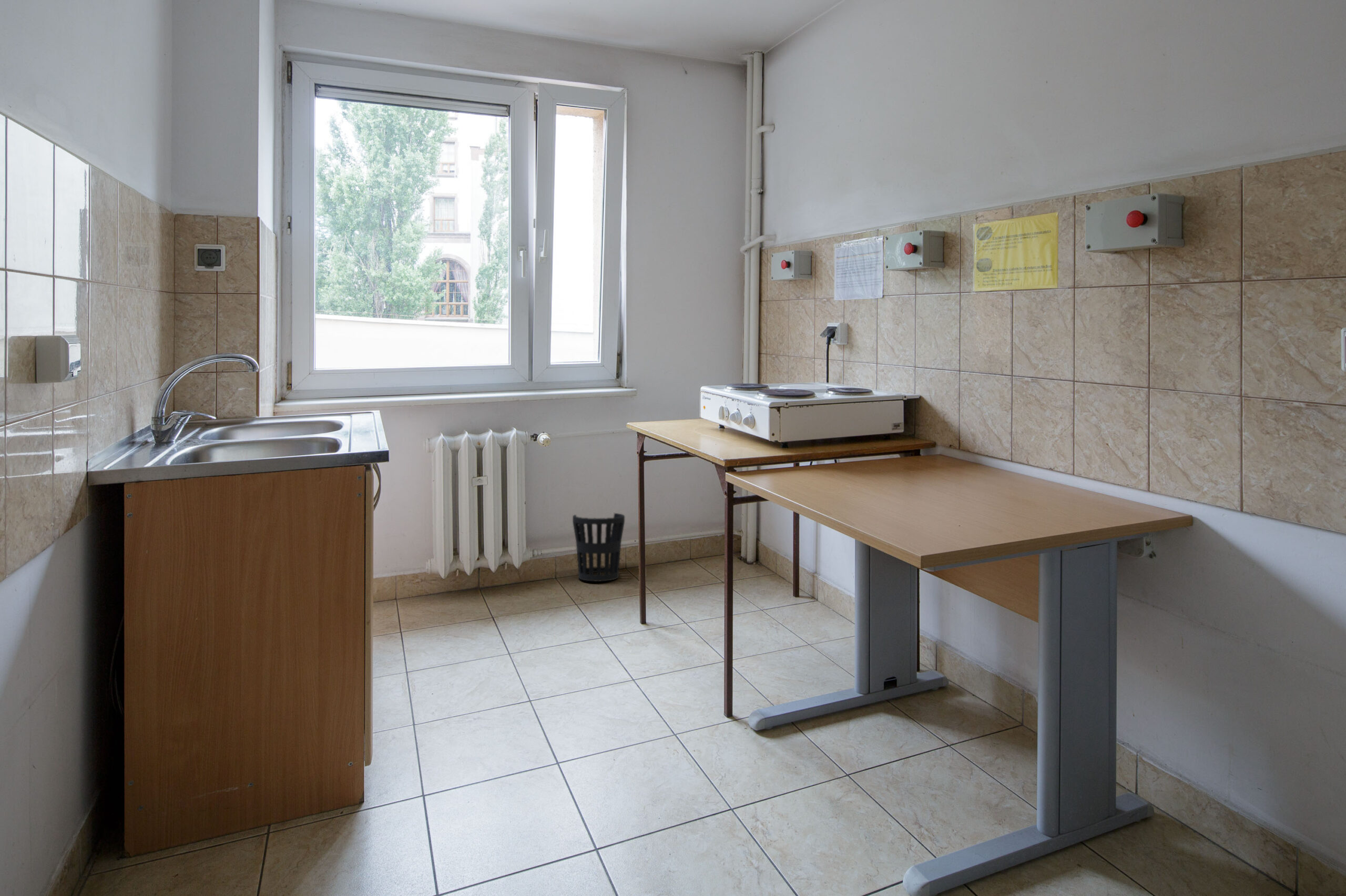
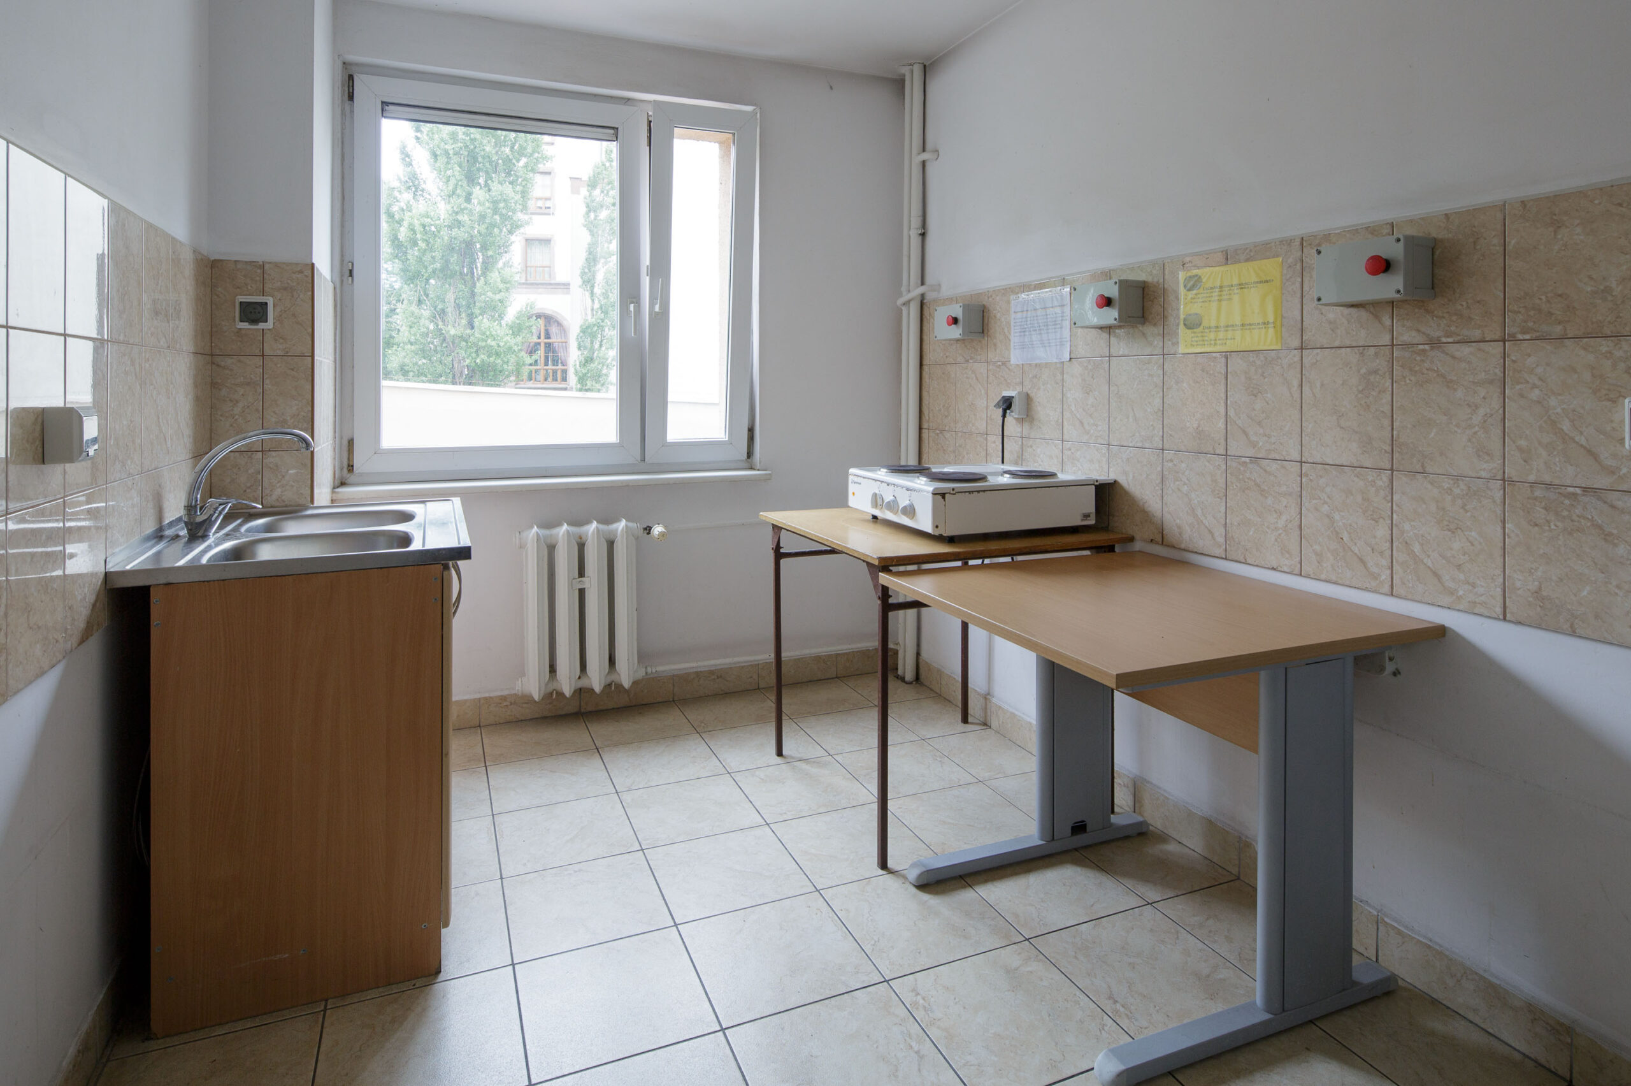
- wastebasket (598, 546)
